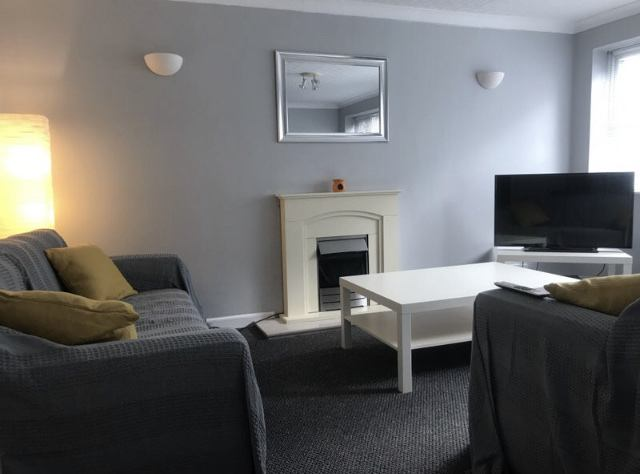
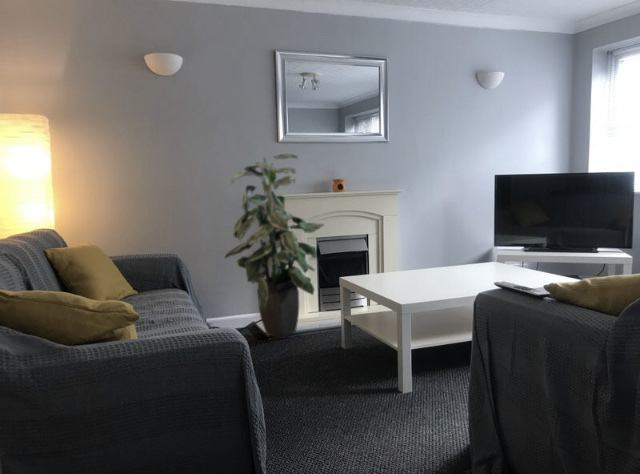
+ indoor plant (278, 248)
